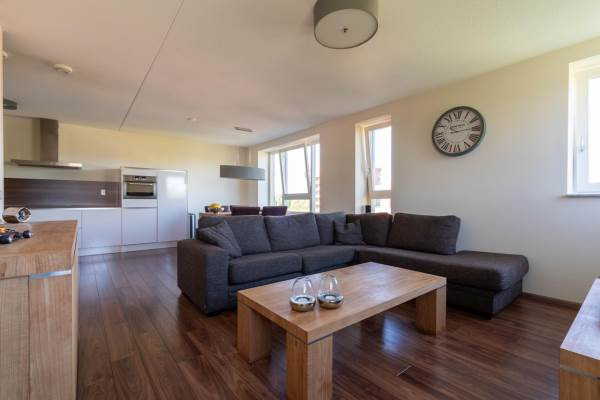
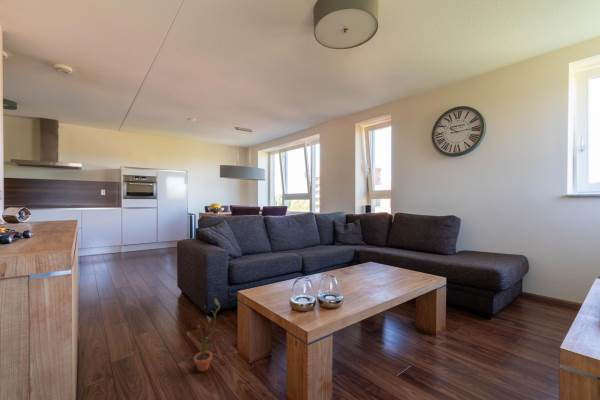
+ potted plant (206, 337)
